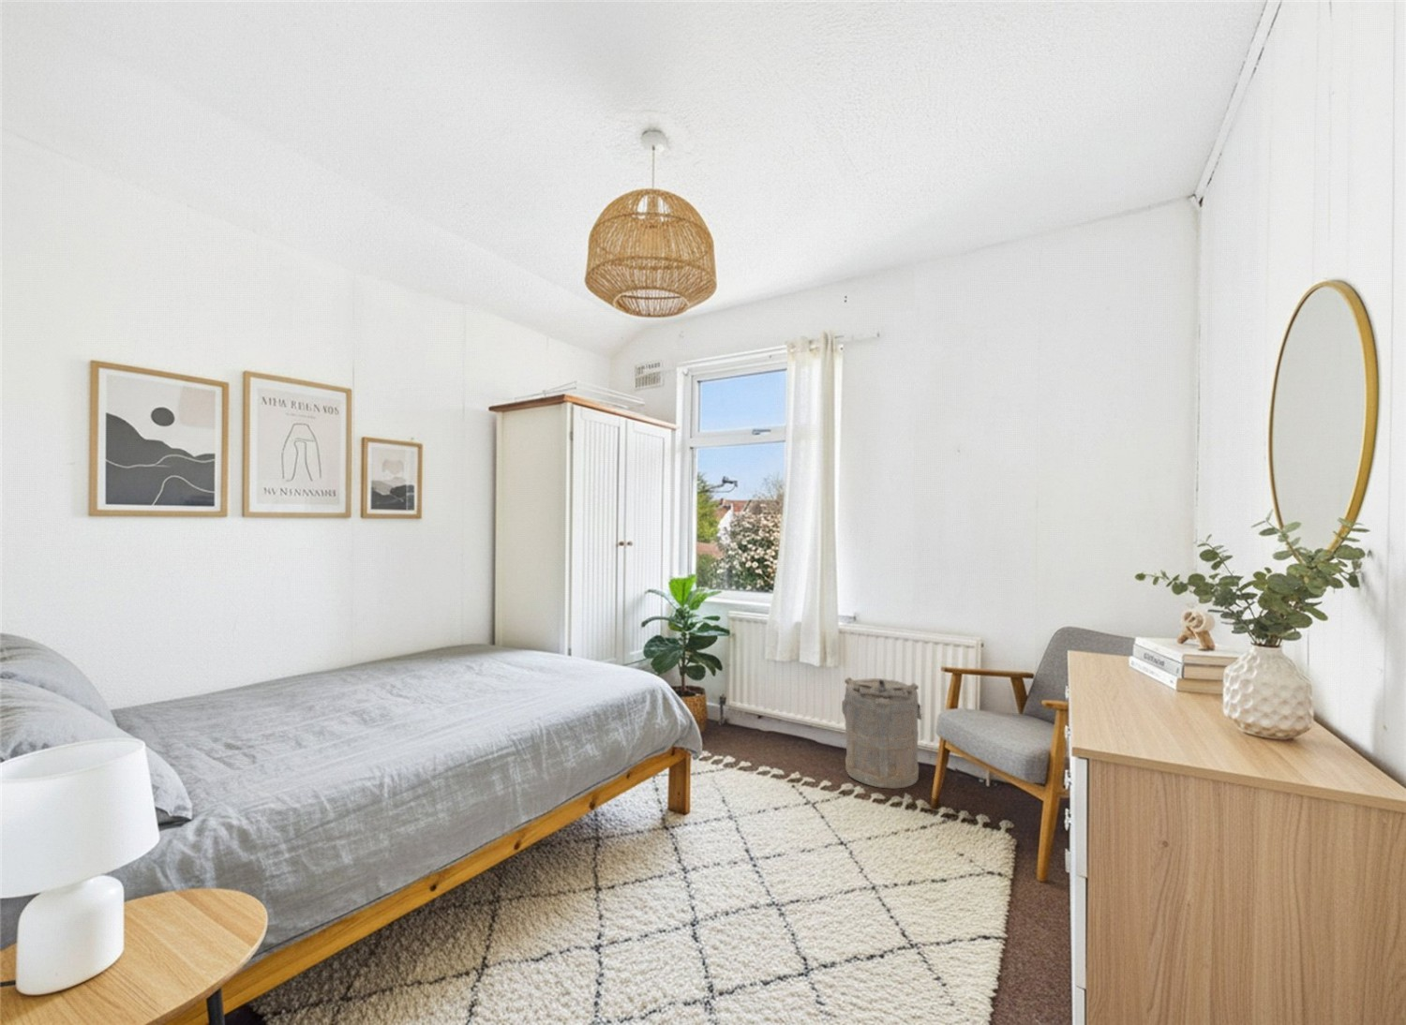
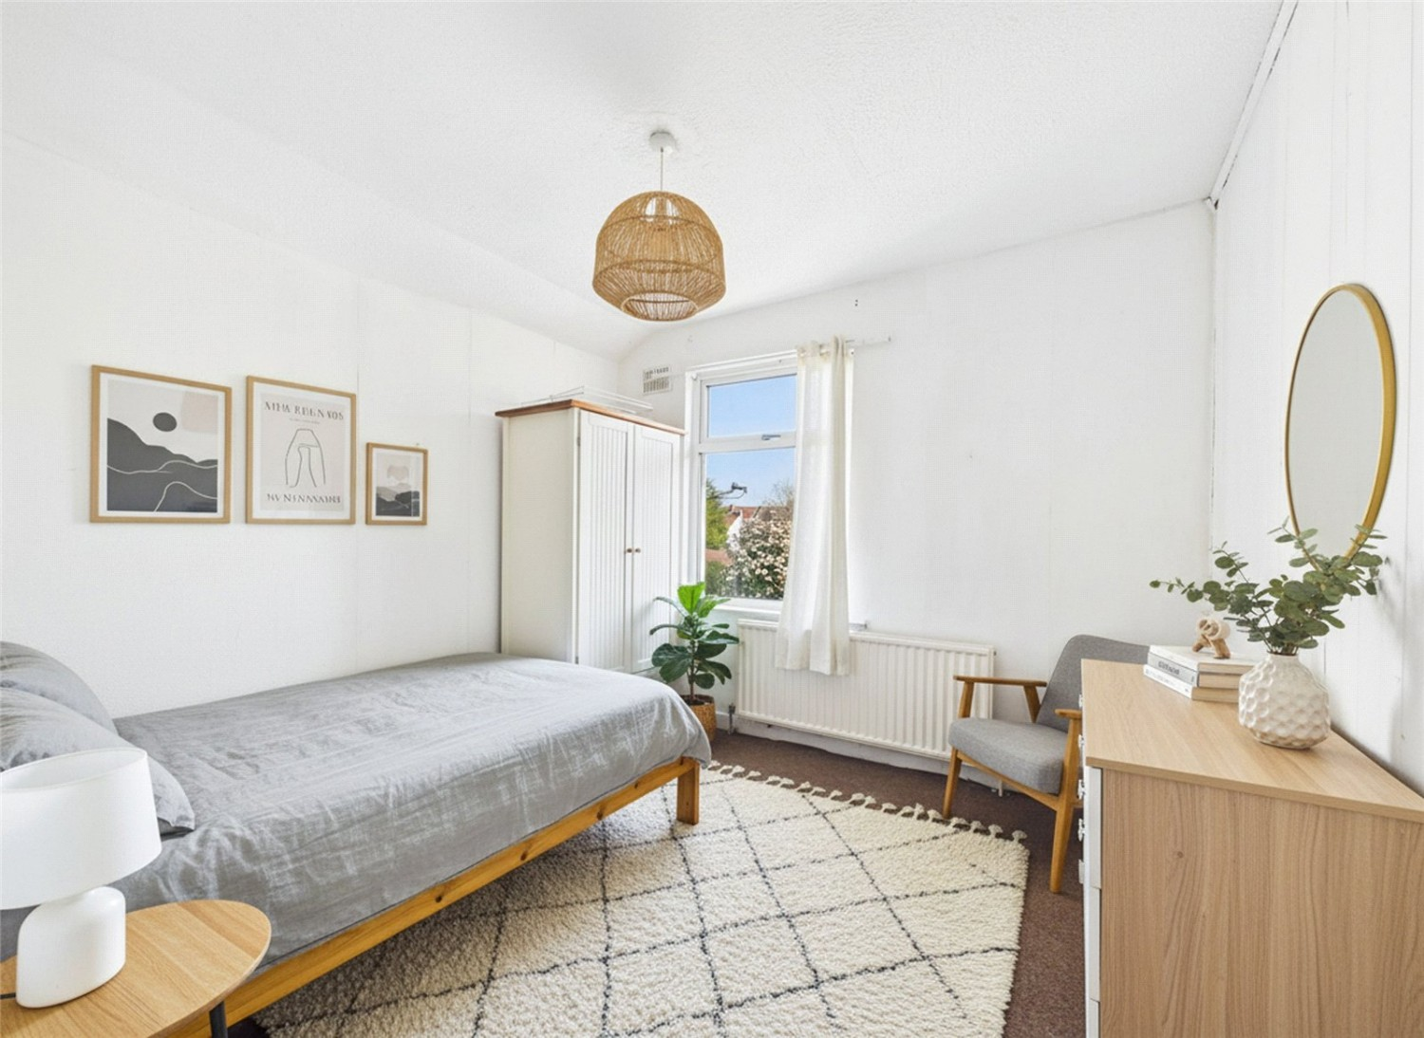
- laundry hamper (879, 725)
